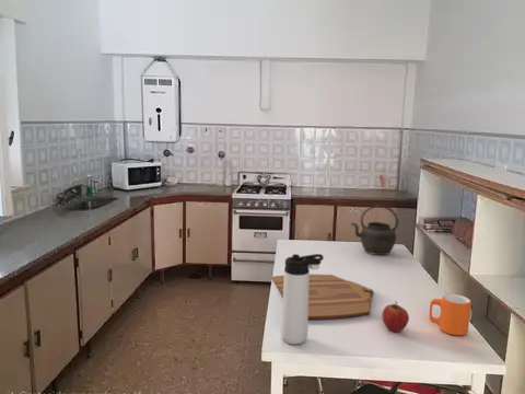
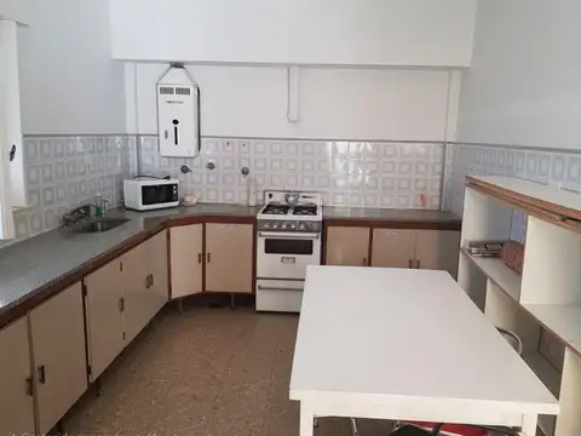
- thermos bottle (302, 298)
- mug (450, 314)
- apple (395, 315)
- kettle (373, 229)
- cutting board (328, 291)
